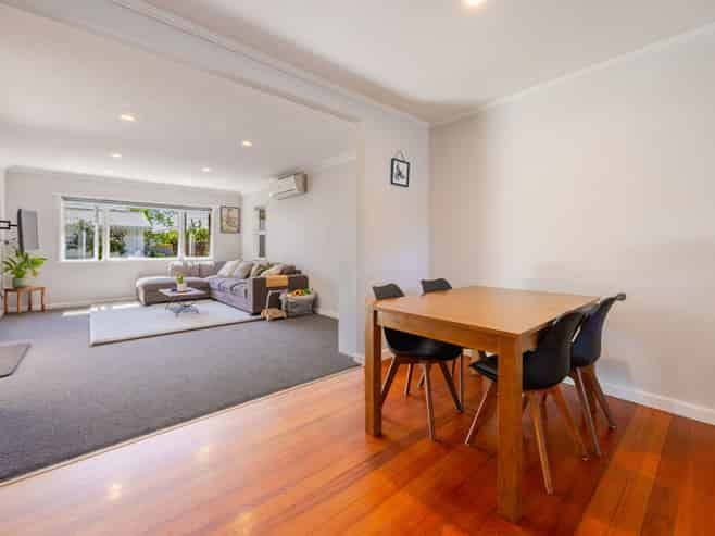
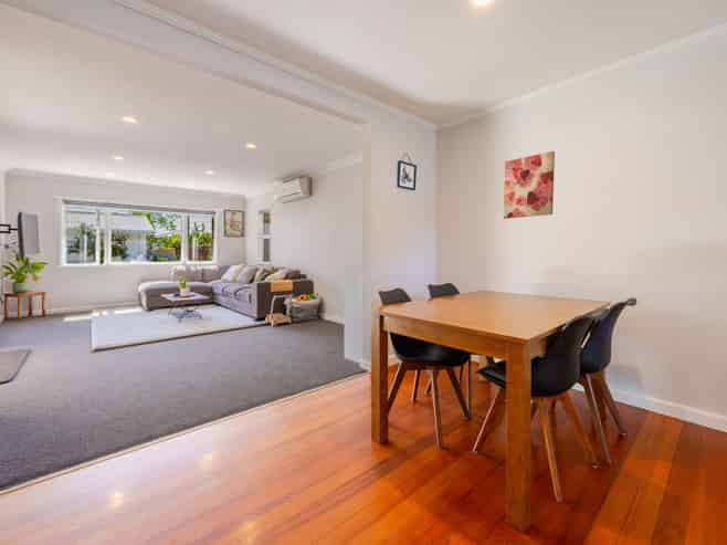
+ wall art (527, 186)
